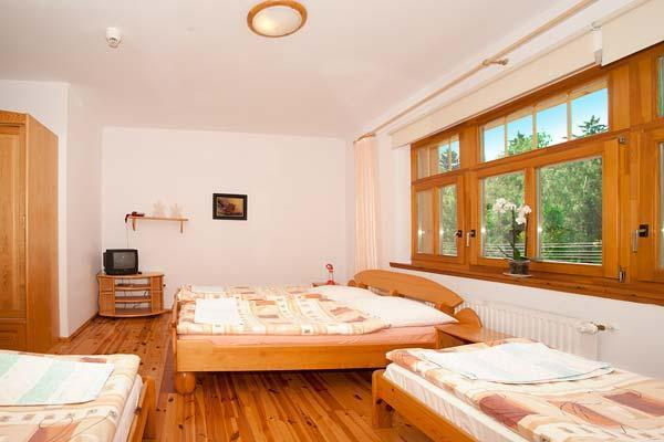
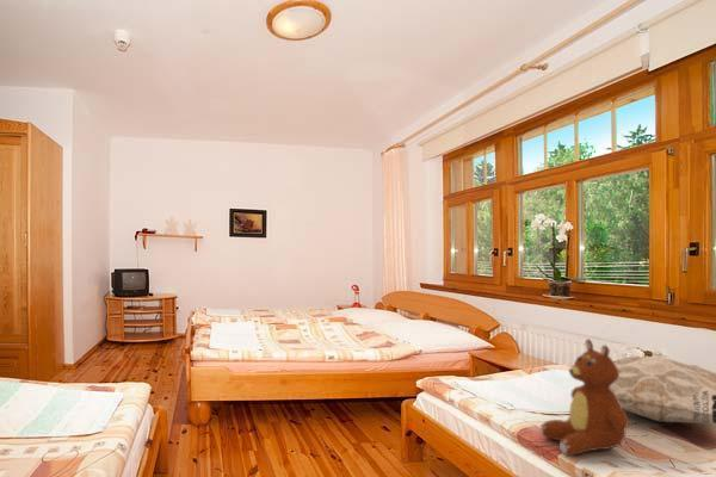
+ decorative pillow (661, 388)
+ teddy bear (582, 394)
